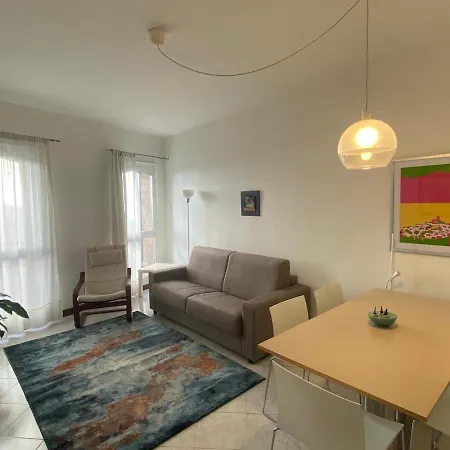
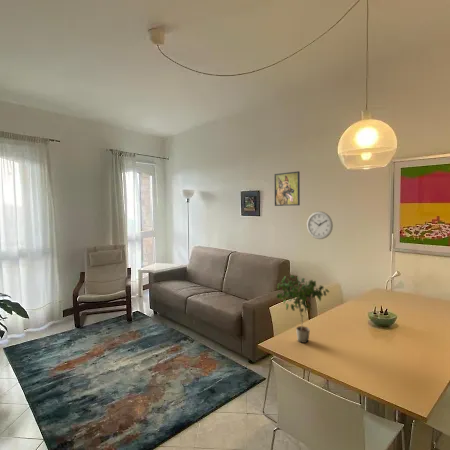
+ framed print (286, 189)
+ wall clock (319, 225)
+ potted plant (301, 310)
